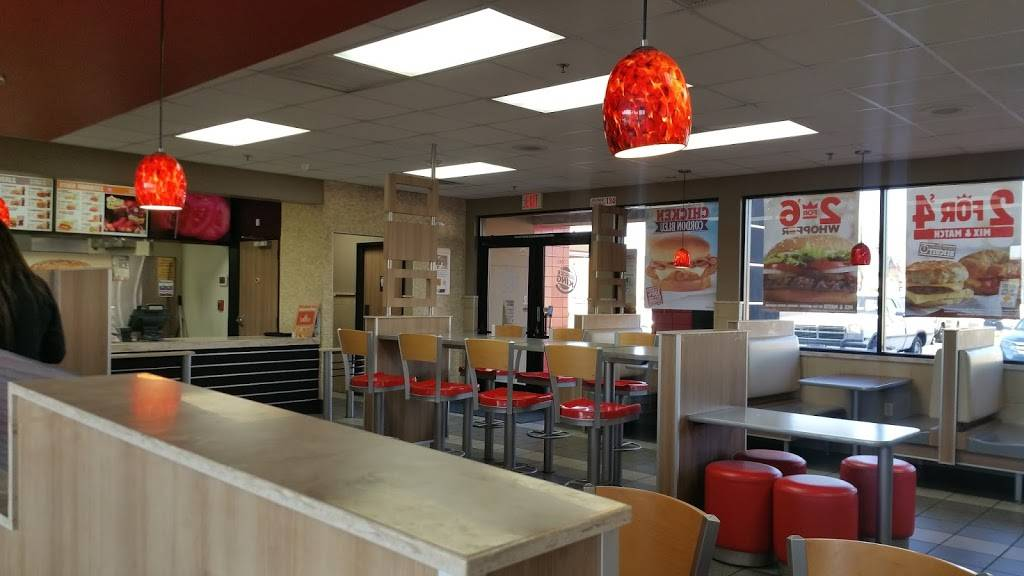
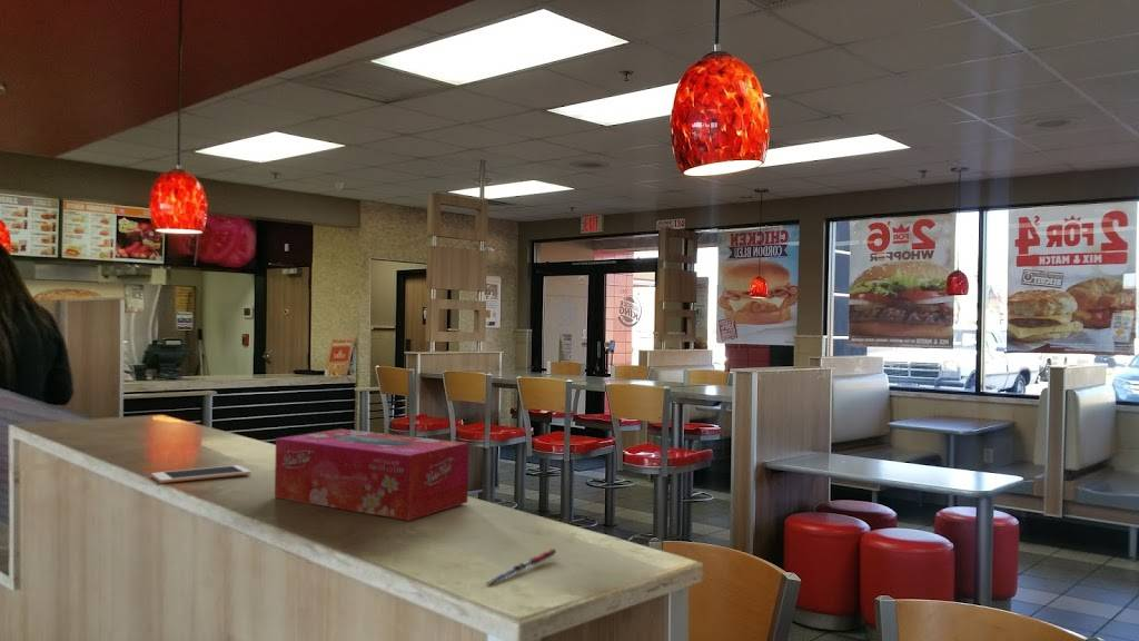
+ pen (523, 564)
+ cell phone (201, 473)
+ tissue box (370, 470)
